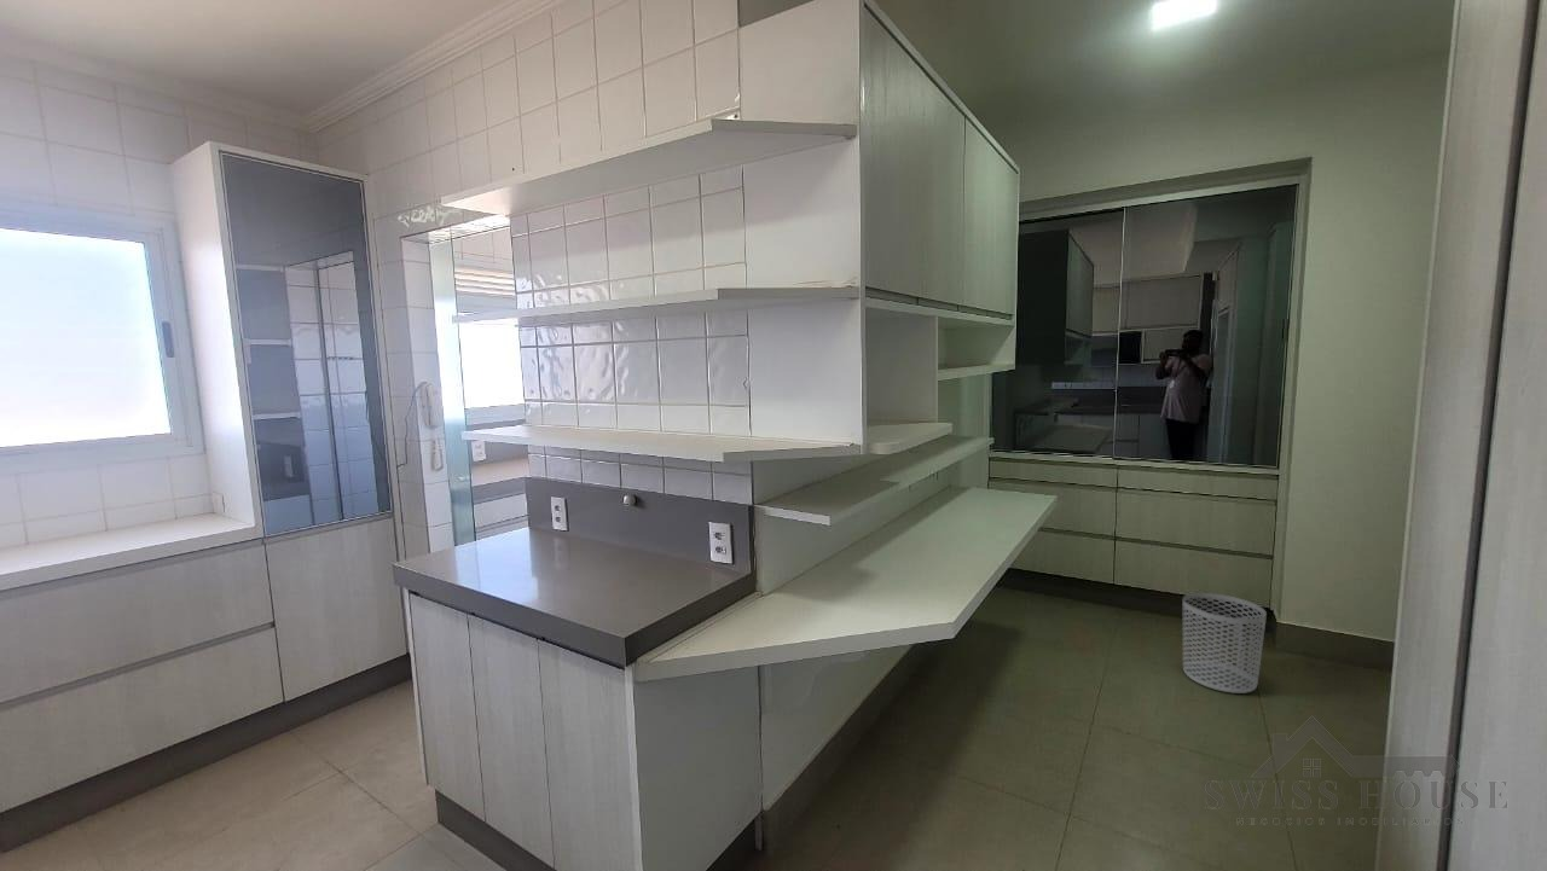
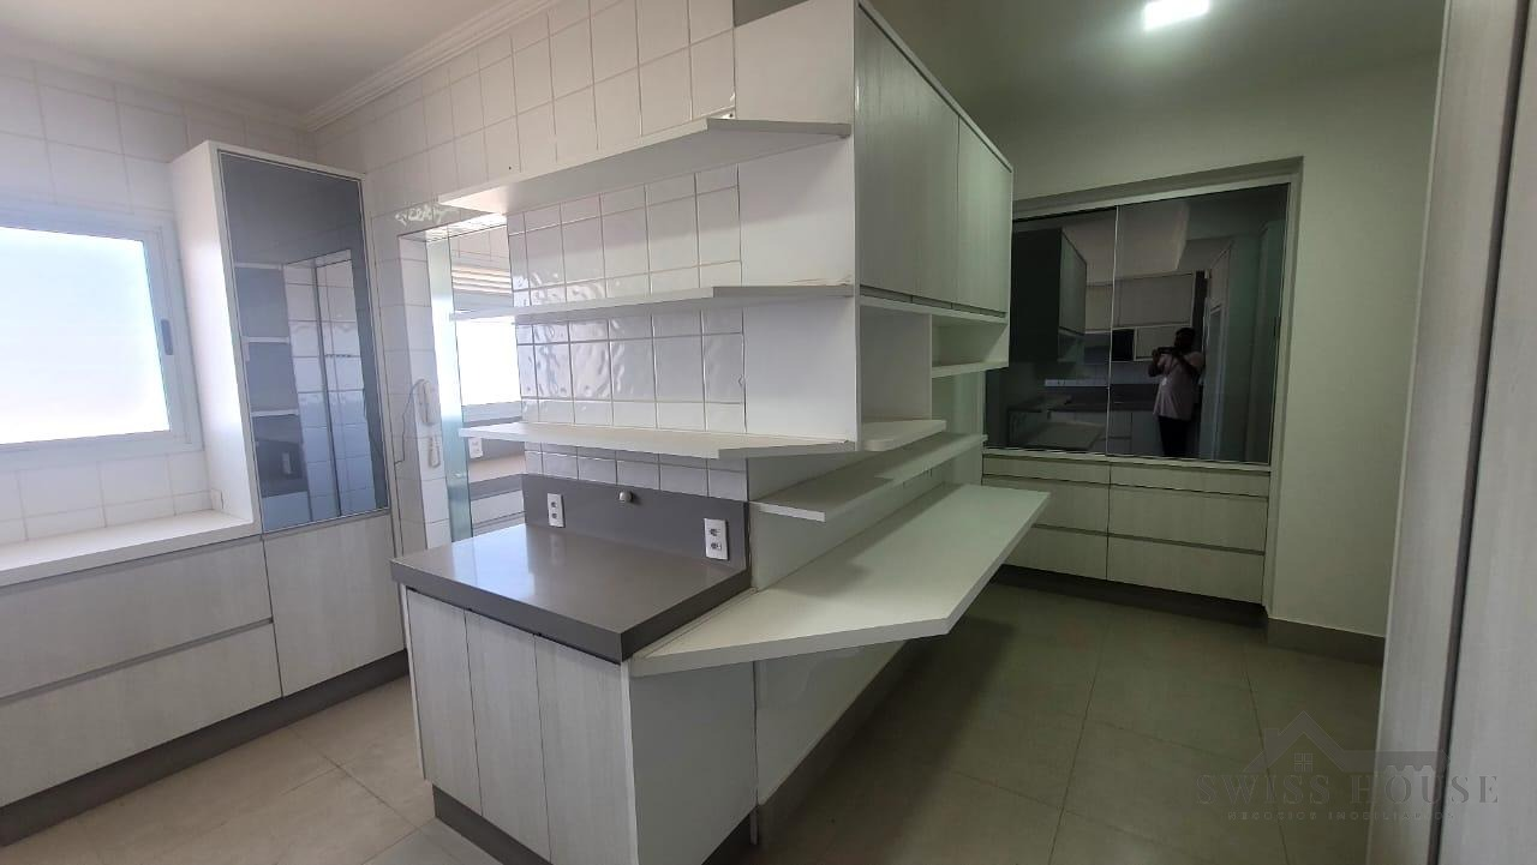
- waste bin (1221, 641)
